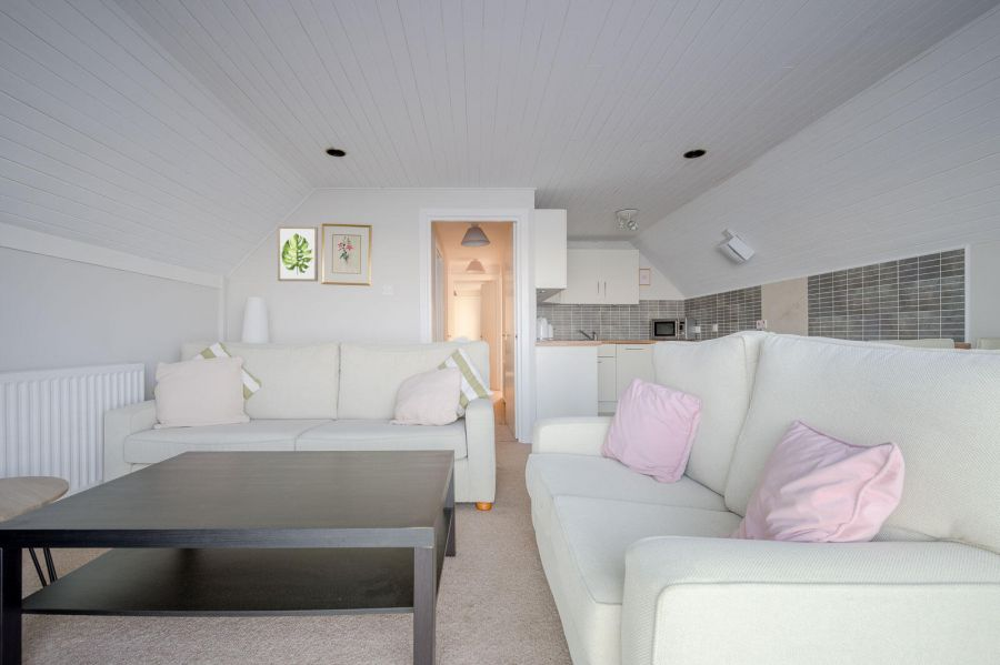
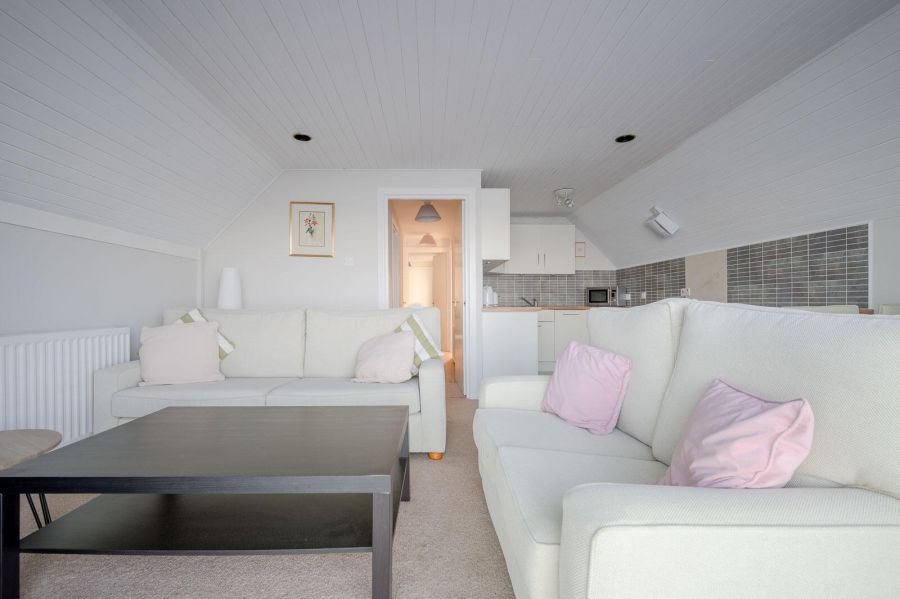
- wall art (298, 253)
